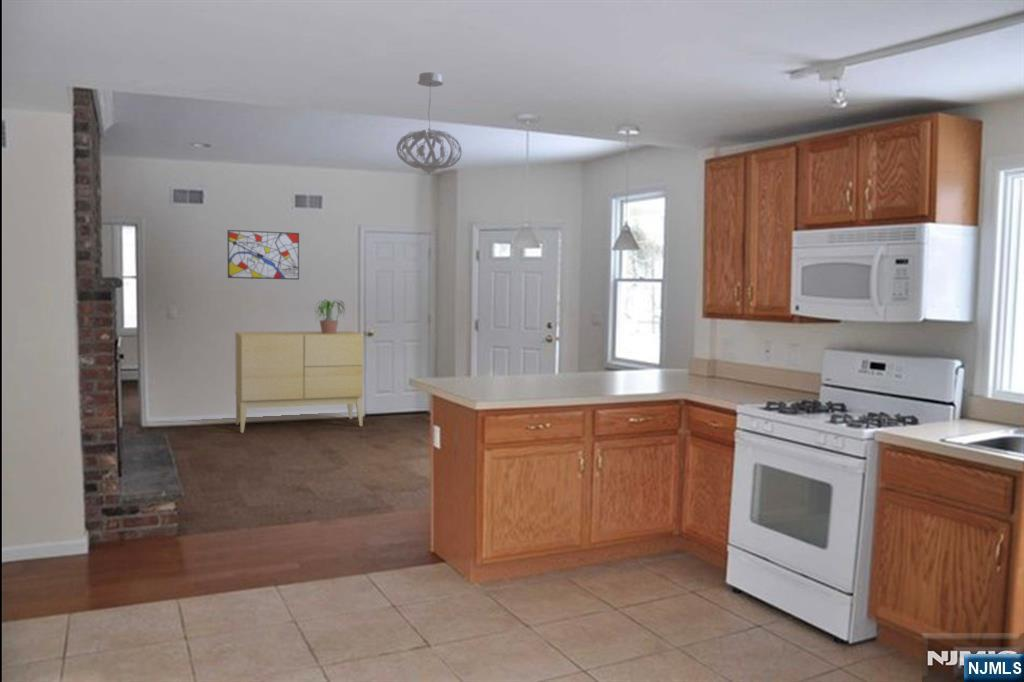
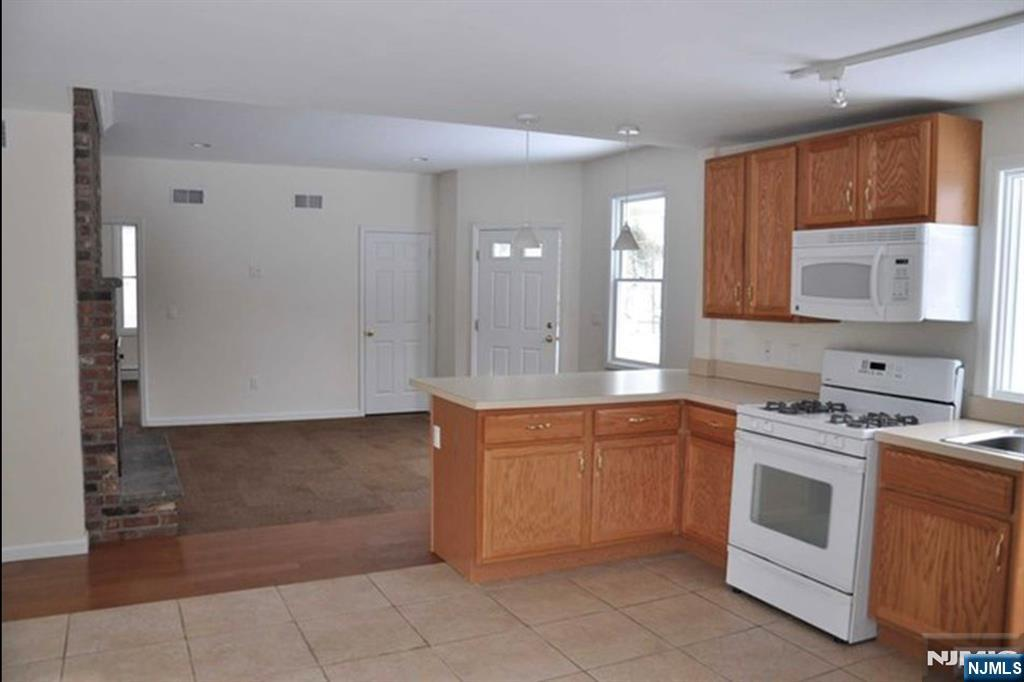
- pendant light (429, 124)
- sideboard (299, 379)
- wall art (263, 255)
- potted plant (329, 316)
